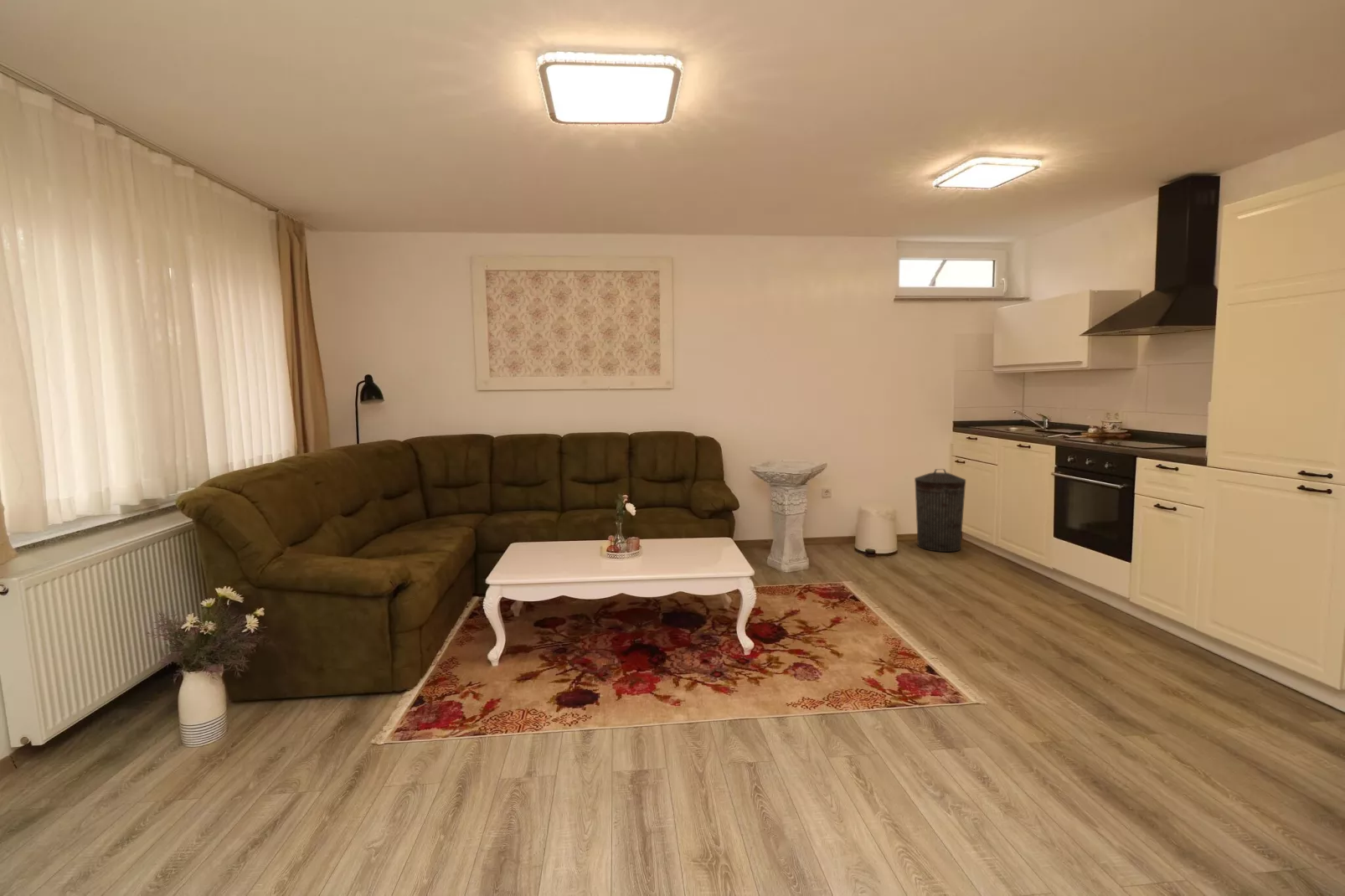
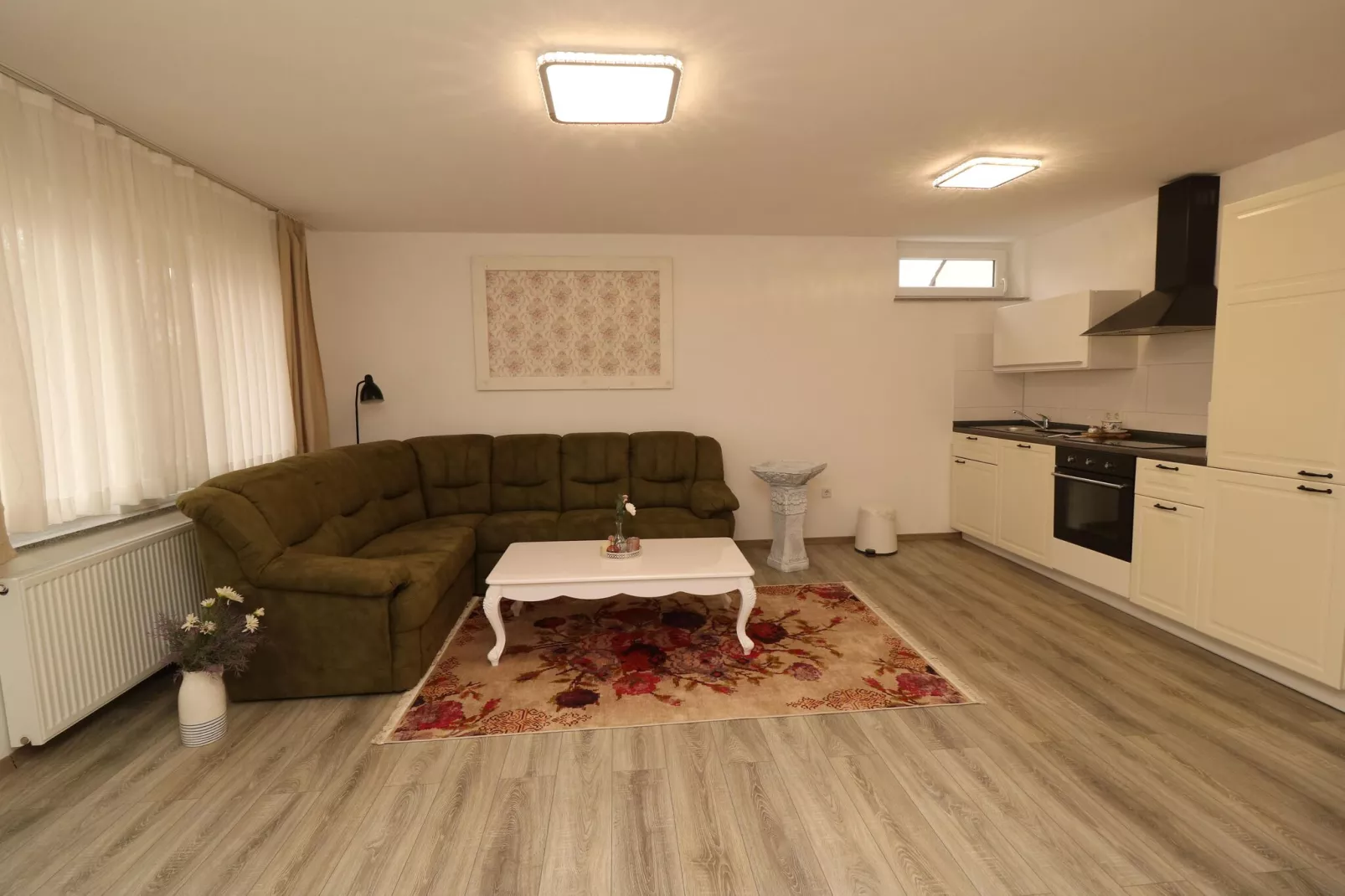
- trash can (939, 507)
